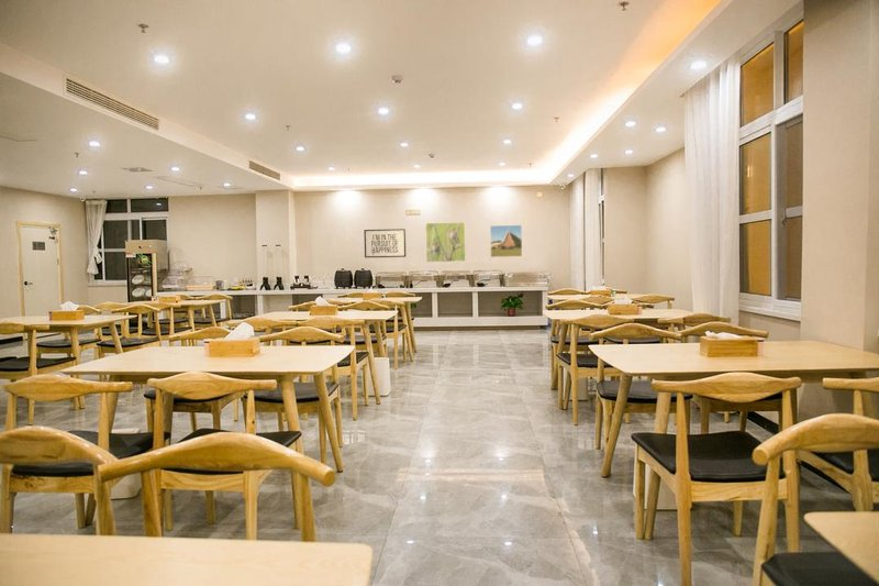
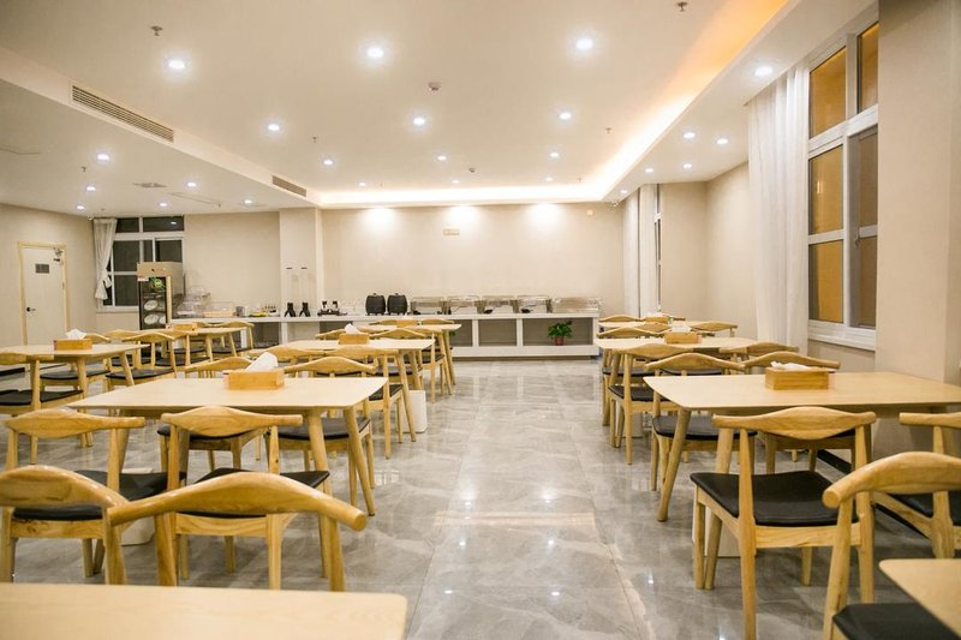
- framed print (445, 242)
- mirror (385, 243)
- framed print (505, 241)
